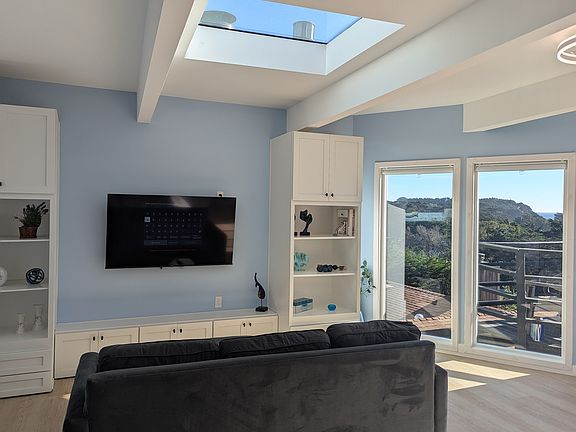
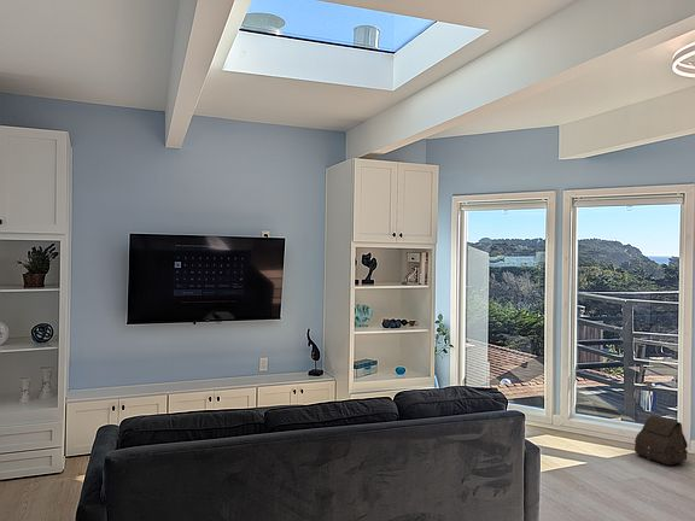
+ satchel (662, 438)
